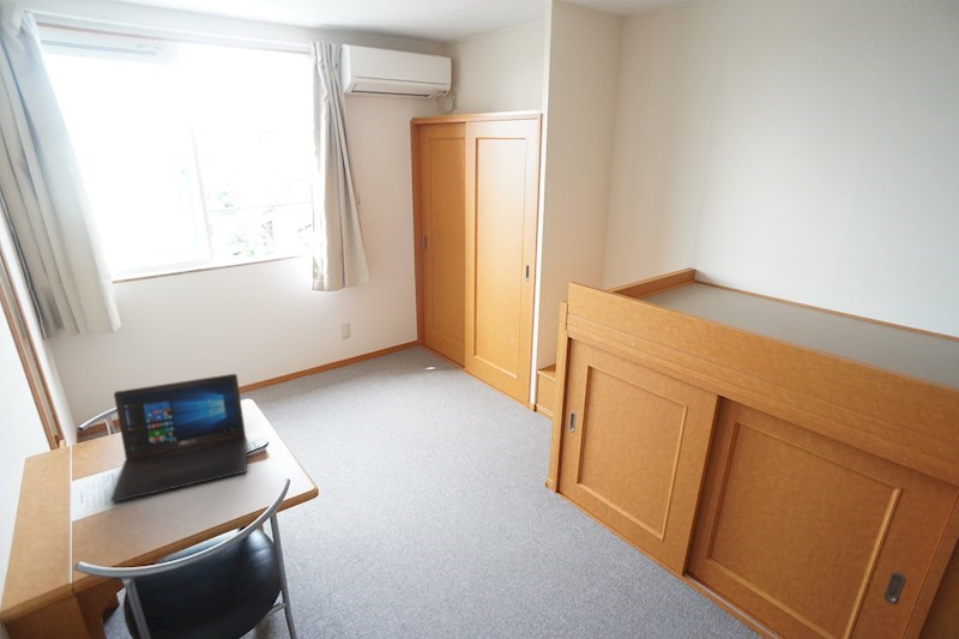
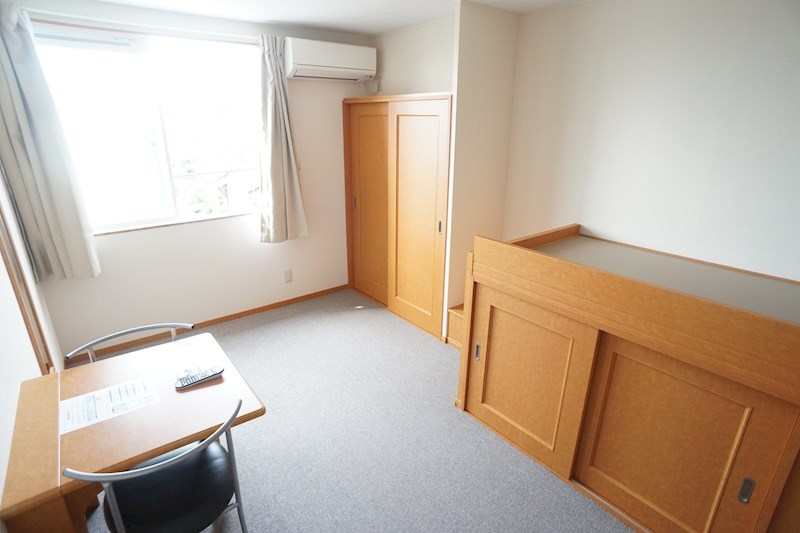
- laptop (180, 432)
